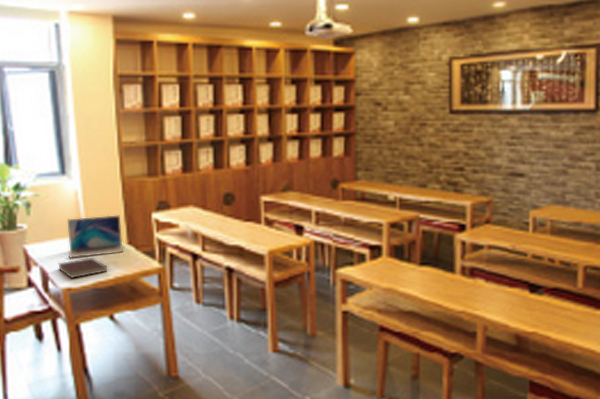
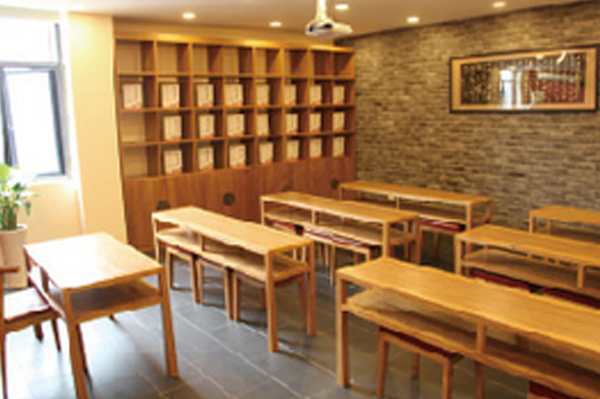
- laptop (95, 235)
- notebook (82, 267)
